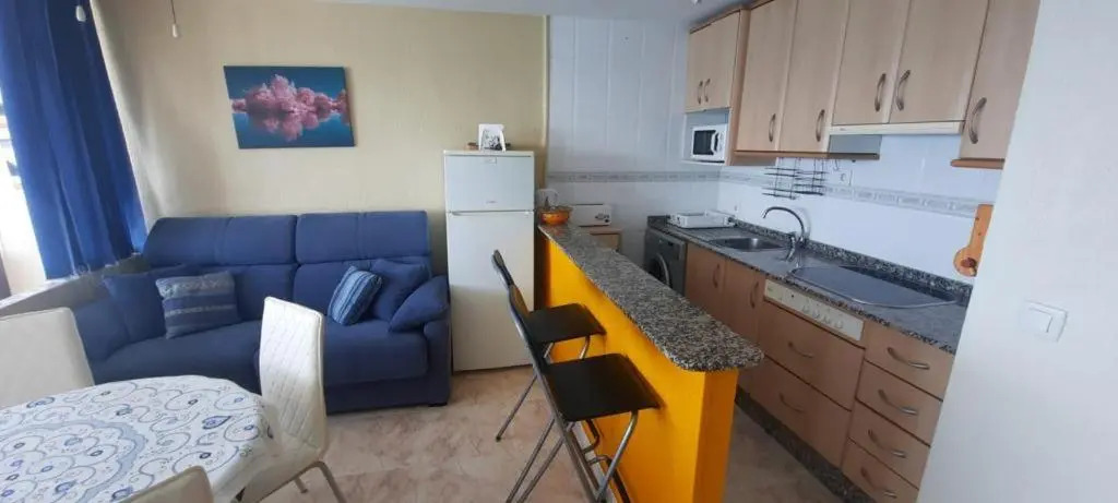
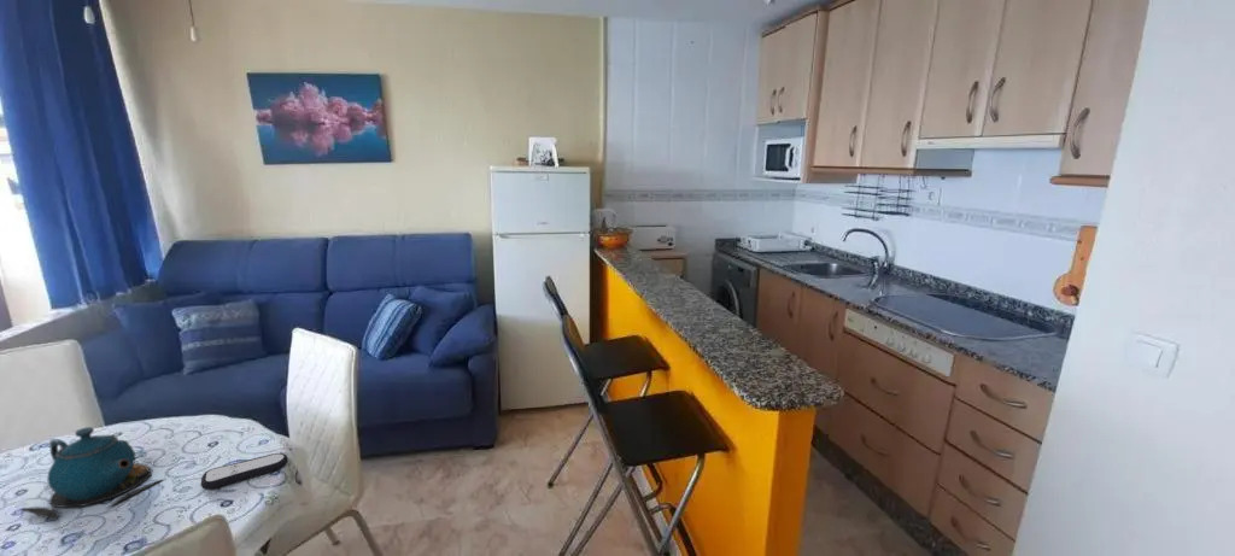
+ remote control (246, 469)
+ teapot (94, 456)
